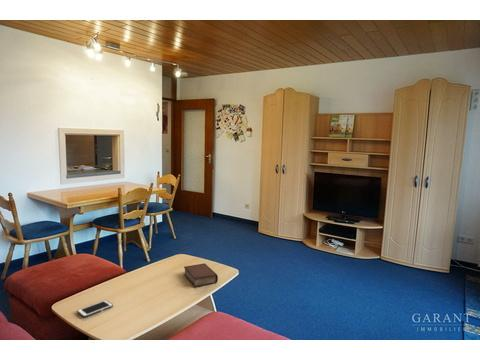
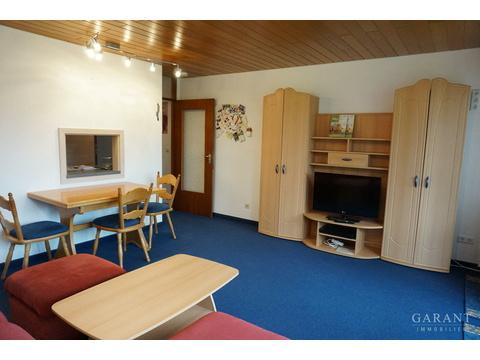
- cell phone (95, 308)
- book (200, 274)
